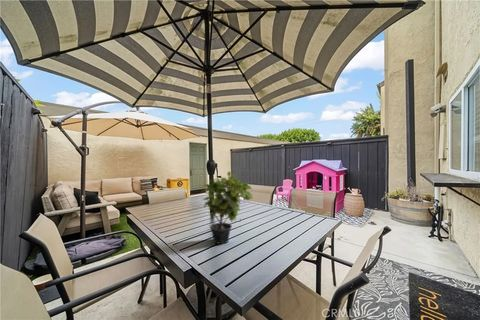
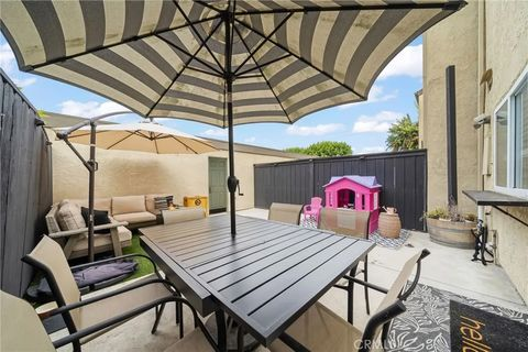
- potted plant (225, 206)
